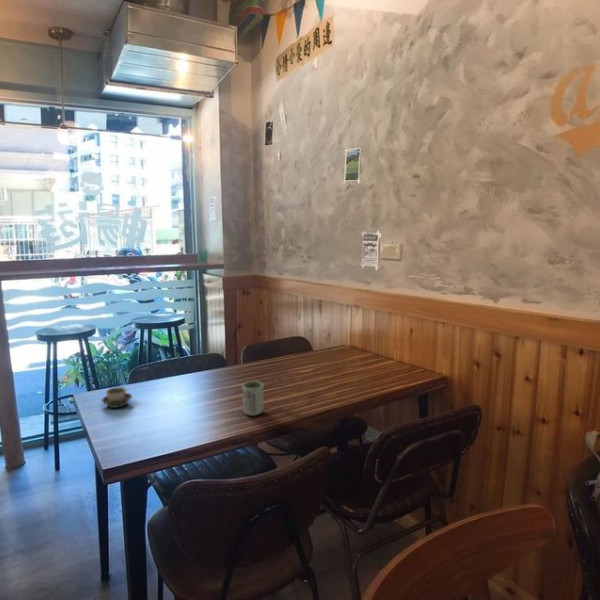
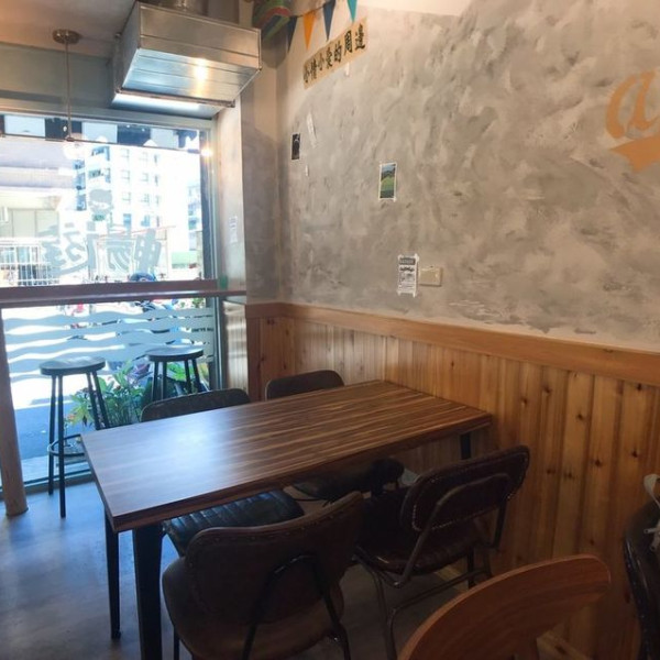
- cup (253, 398)
- cup (116, 397)
